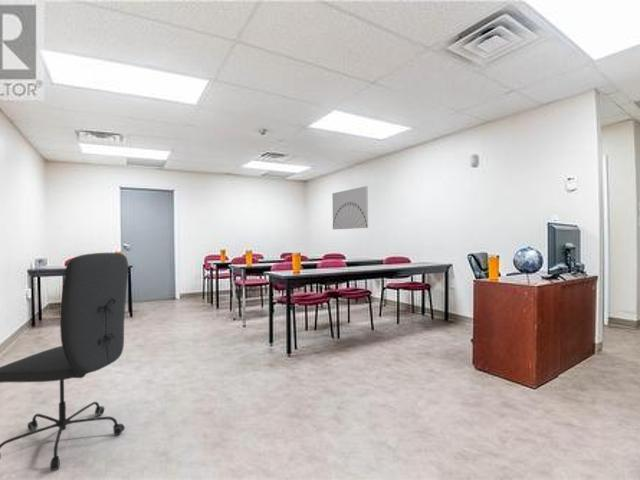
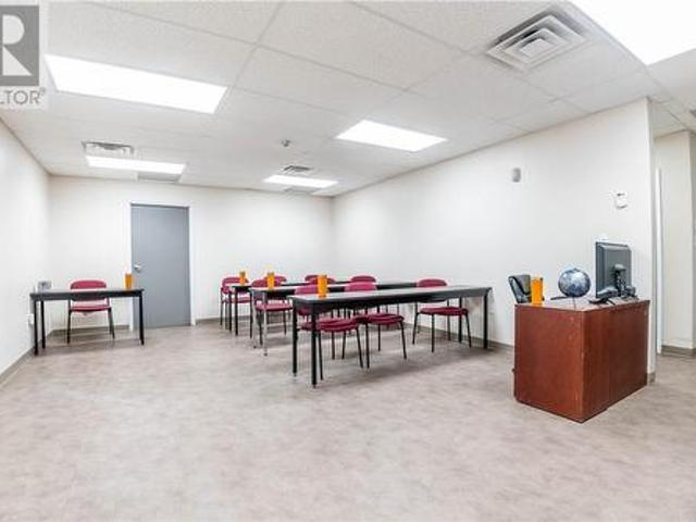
- office chair (64, 347)
- wall art (349, 209)
